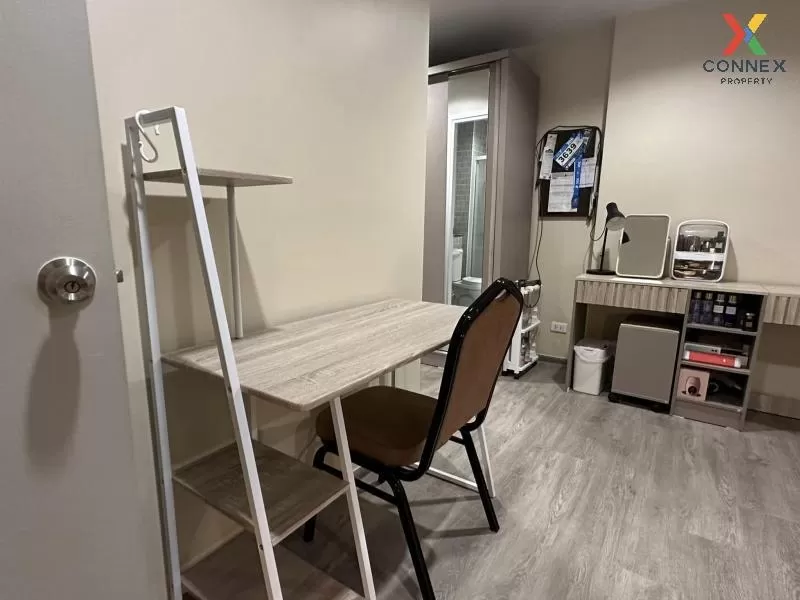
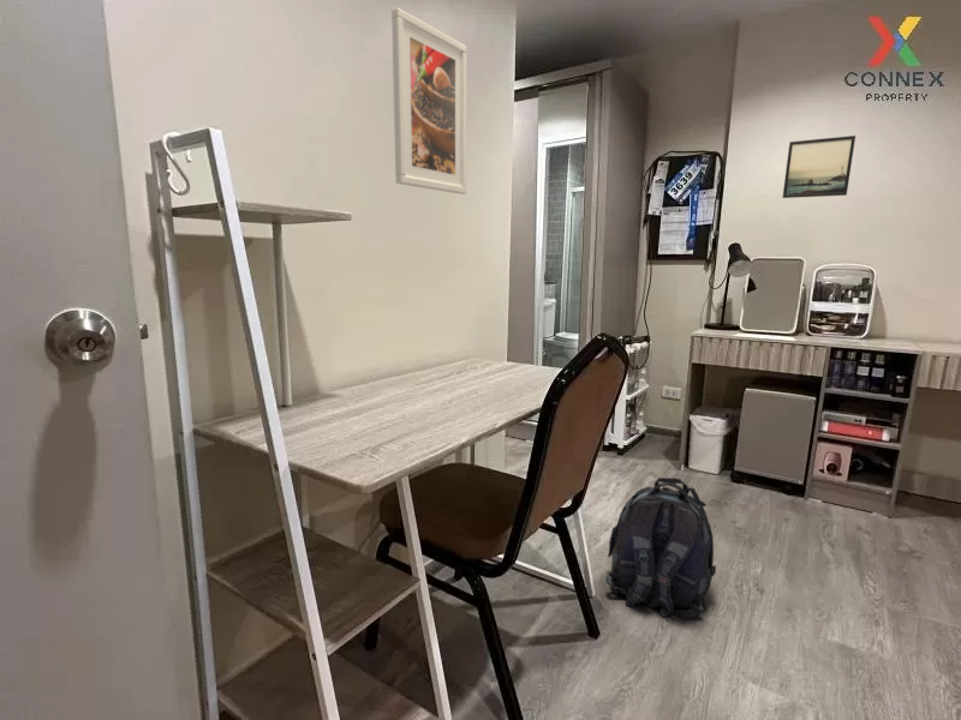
+ backpack (662, 533)
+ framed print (817, 168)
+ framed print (432, 110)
